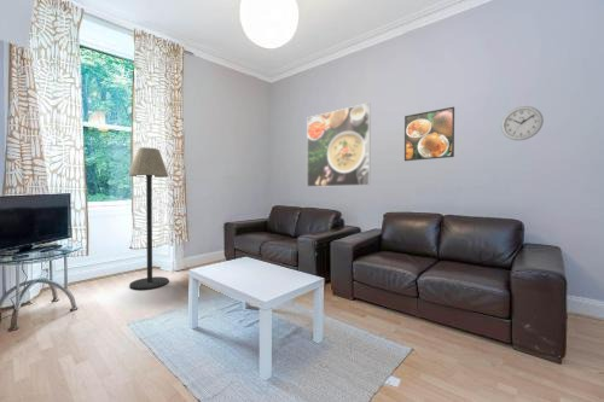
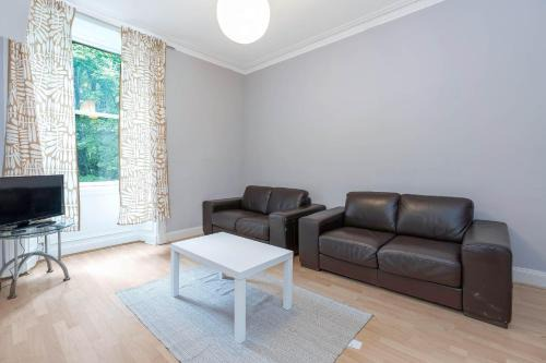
- floor lamp (149, 216)
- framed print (428, 135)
- wall clock (521, 123)
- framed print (336, 148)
